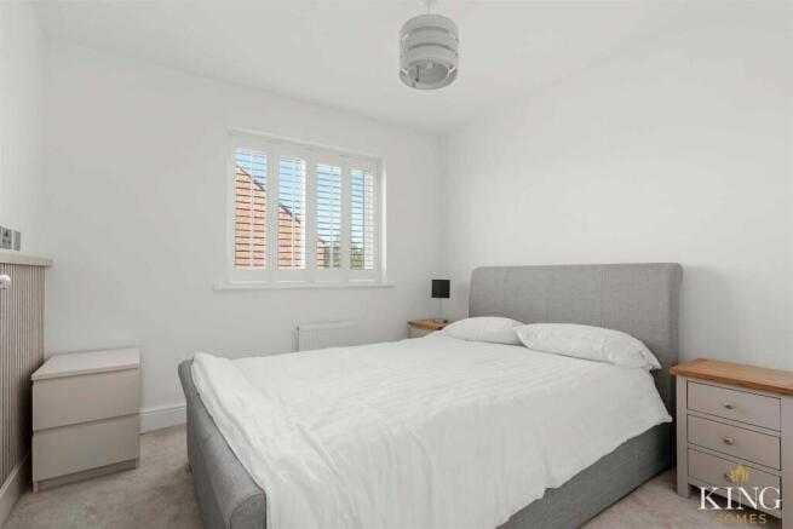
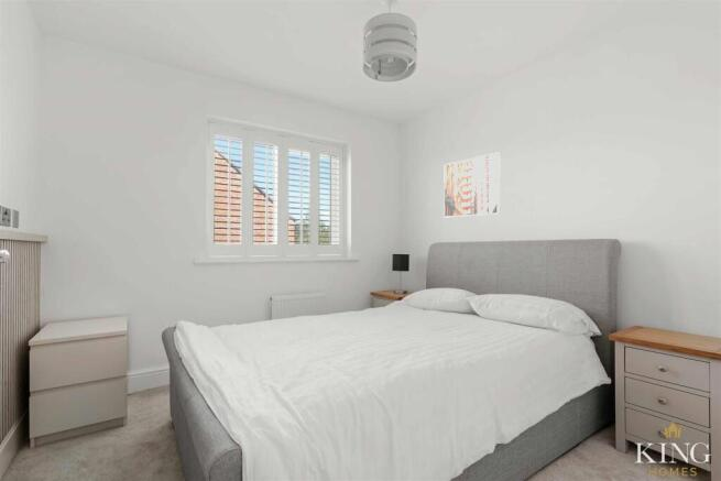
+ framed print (469, 187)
